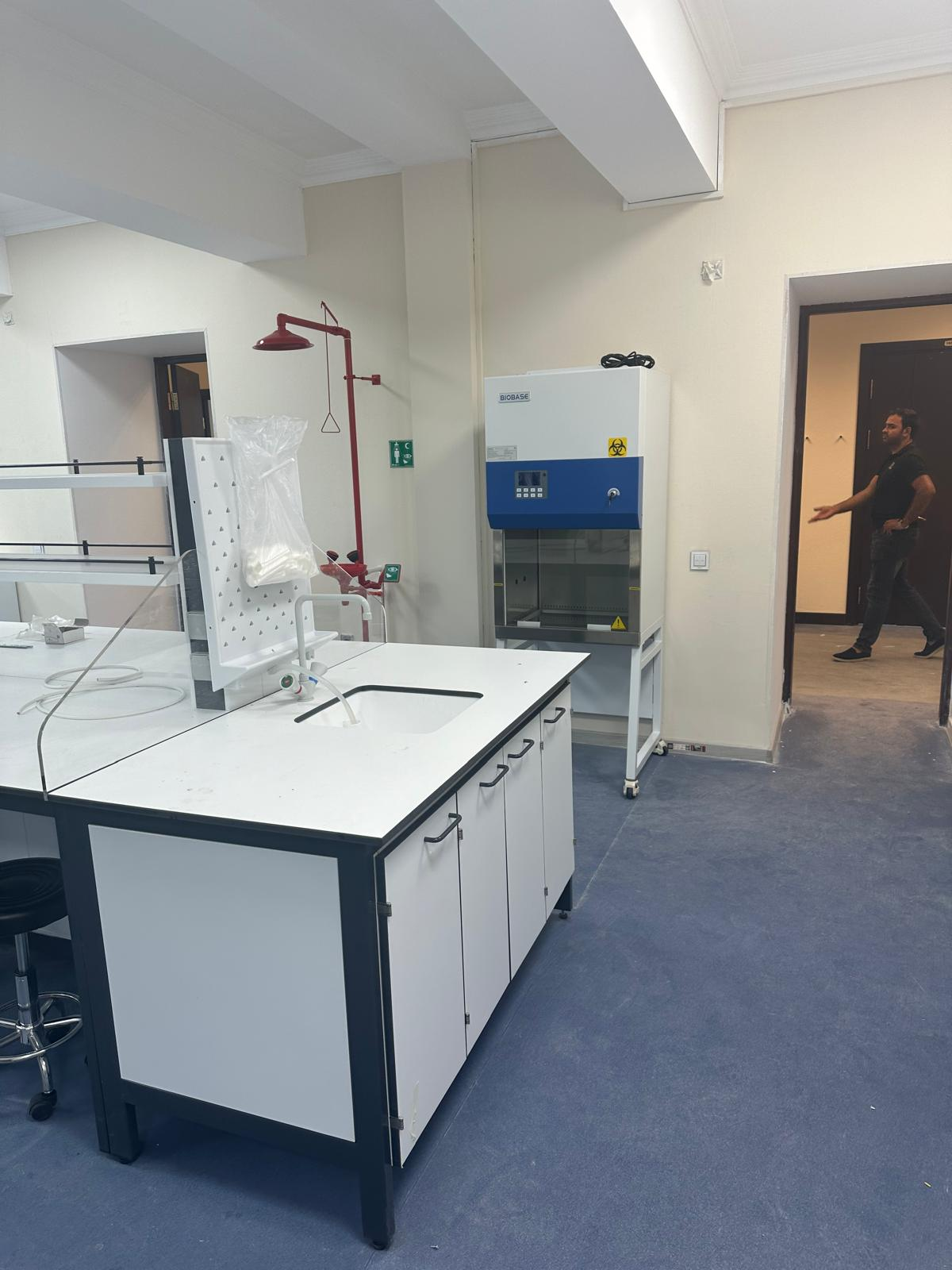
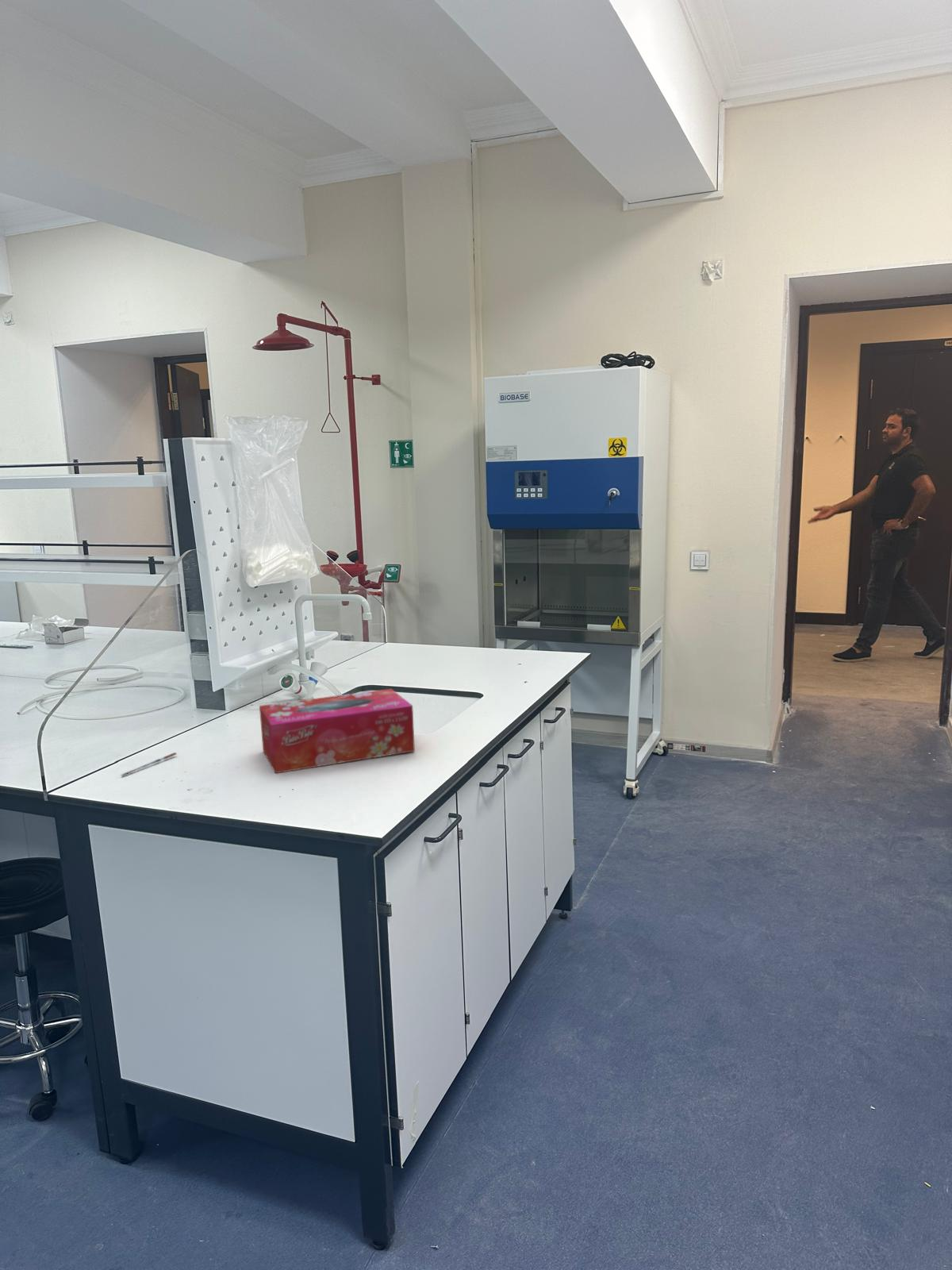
+ tissue box (336, 728)
+ pen (149, 764)
